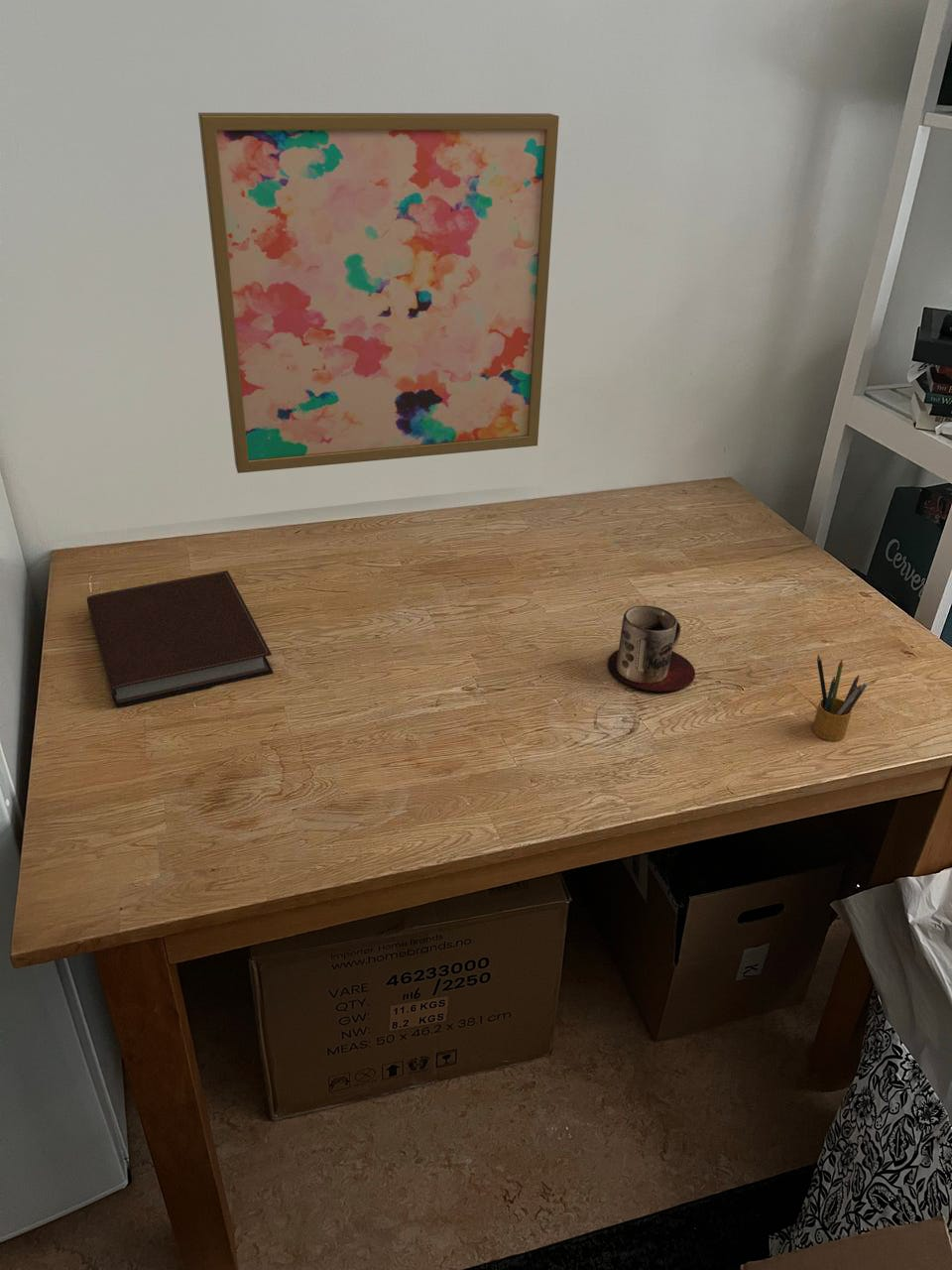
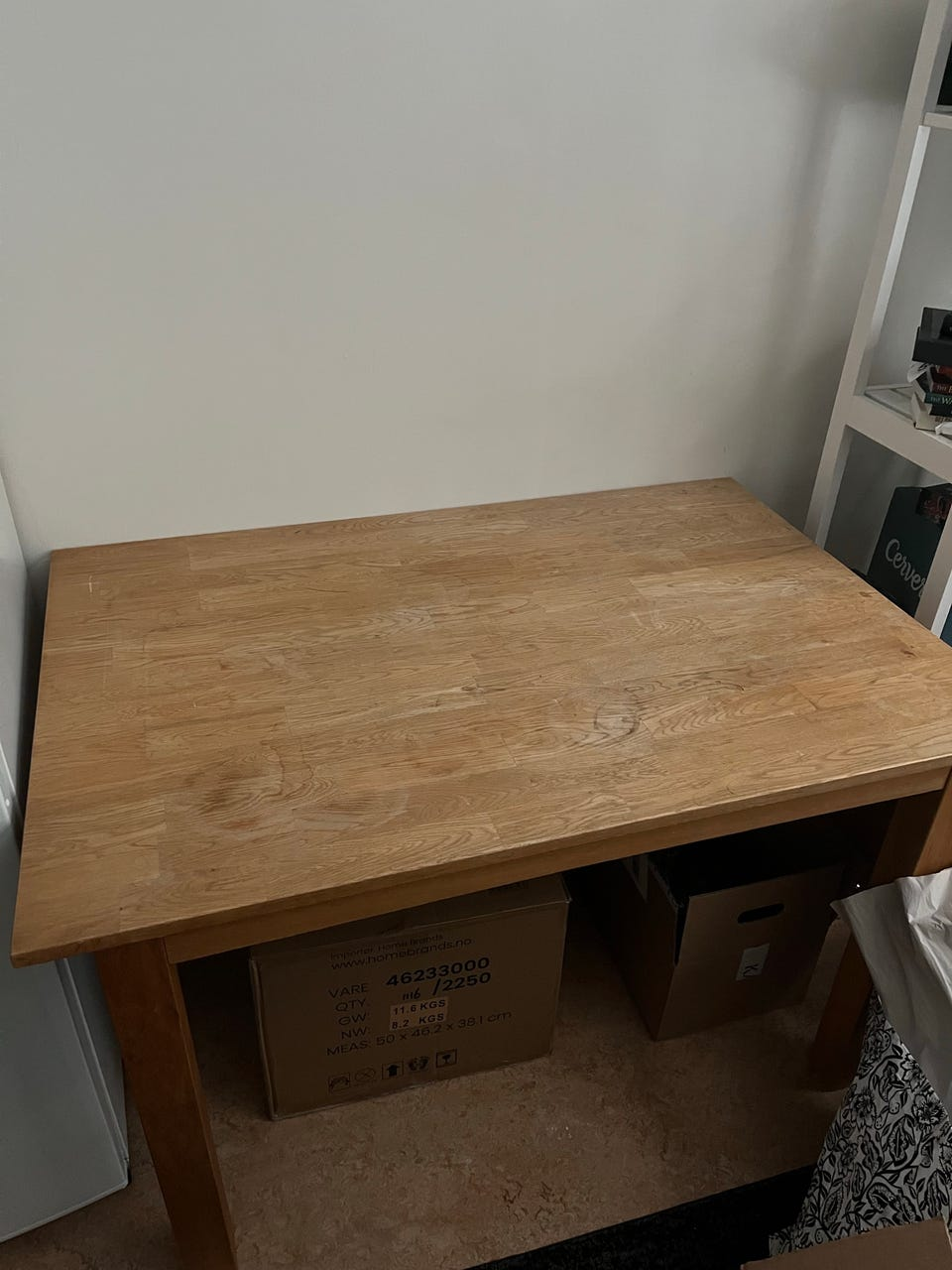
- mug (654, 642)
- pencil box (834, 698)
- notebook (176, 633)
- wall art (388, 299)
